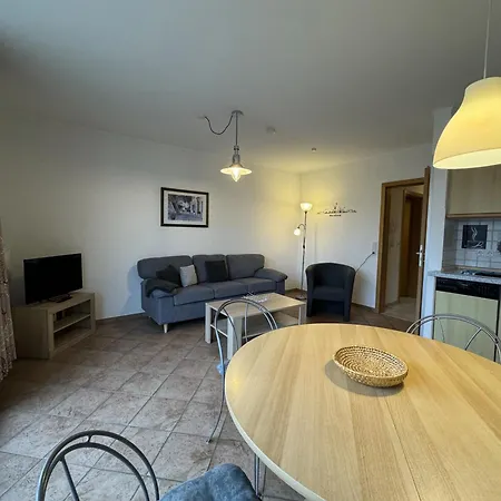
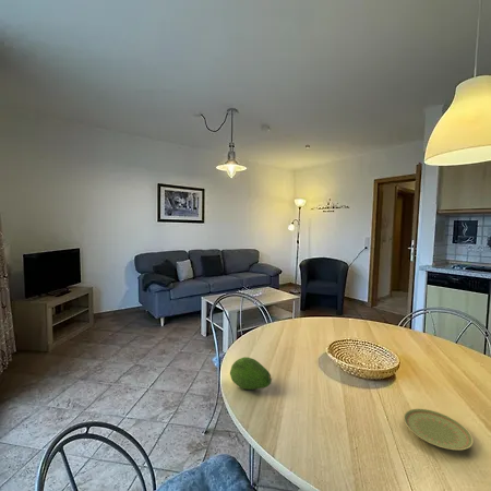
+ fruit (250, 373)
+ plate (435, 430)
